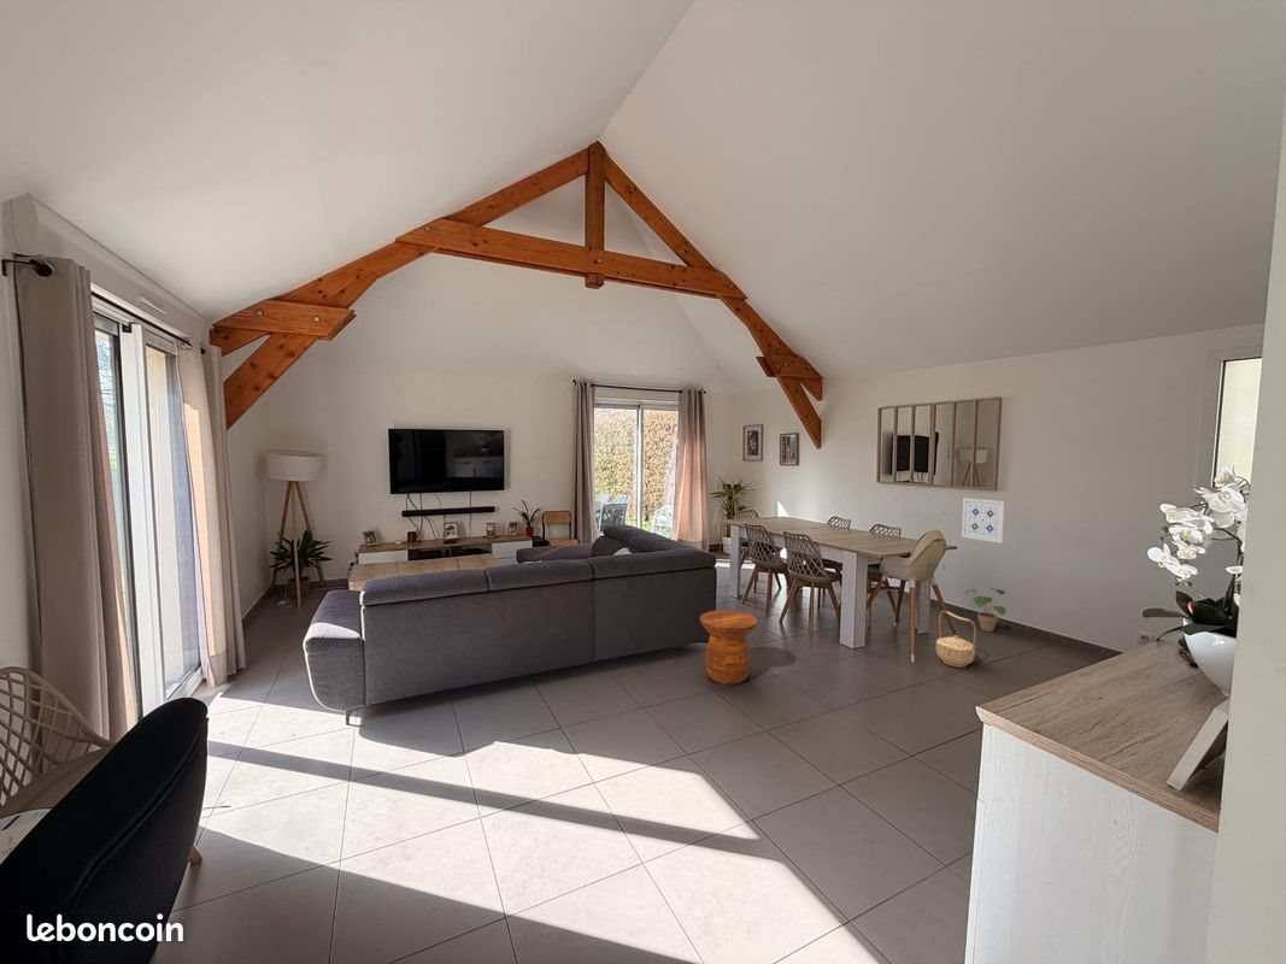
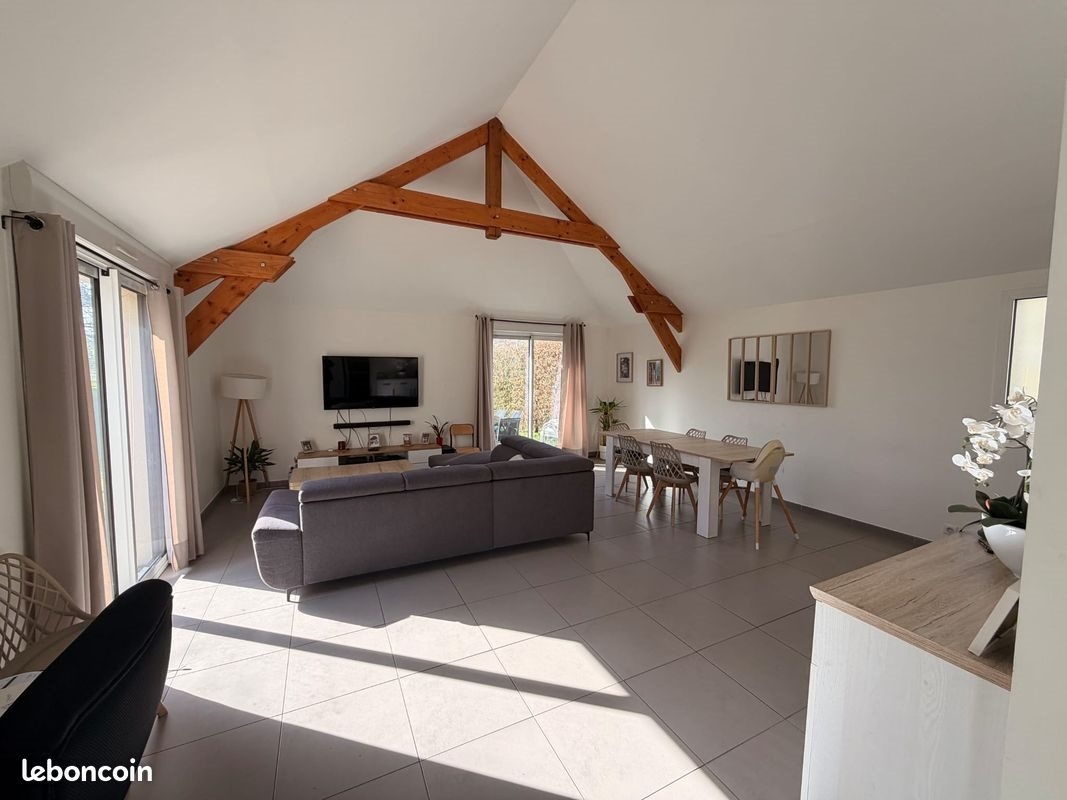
- side table (727, 647)
- potted plant (988, 610)
- wall art (982, 519)
- basket (956, 639)
